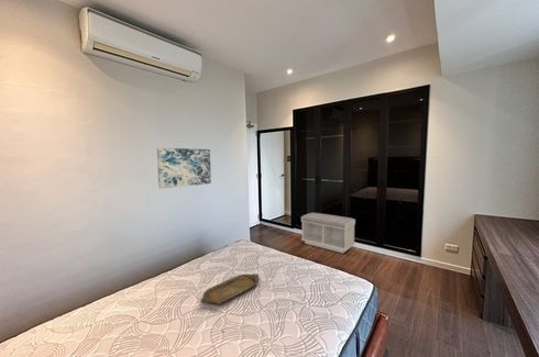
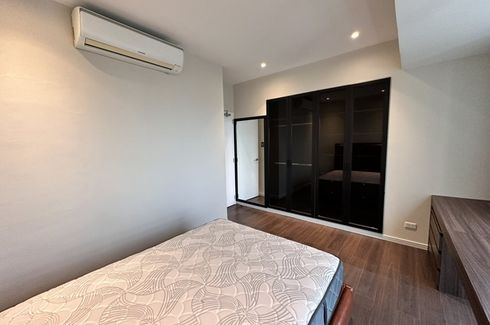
- serving tray (232, 288)
- wall art (186, 167)
- bench (327, 231)
